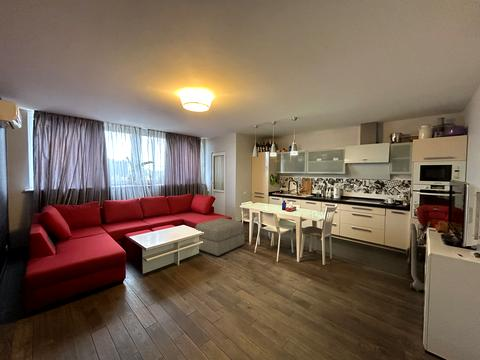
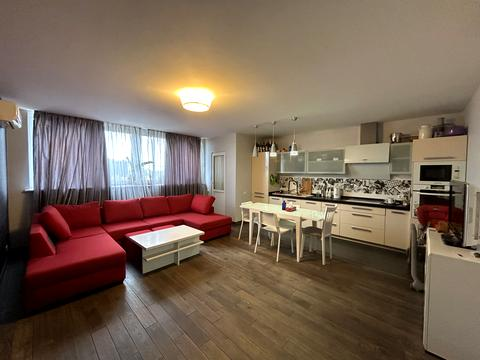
- ottoman (220, 234)
